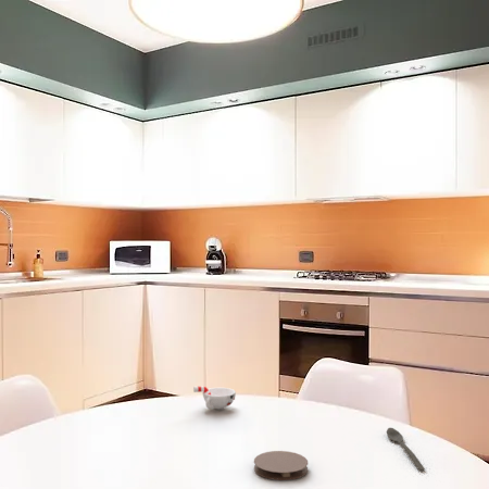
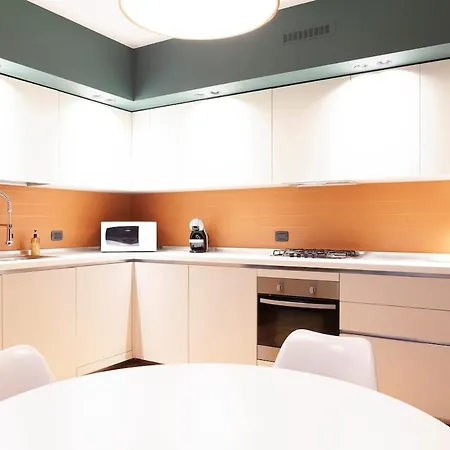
- coaster (280, 464)
- cup (215, 397)
- spoon (404, 447)
